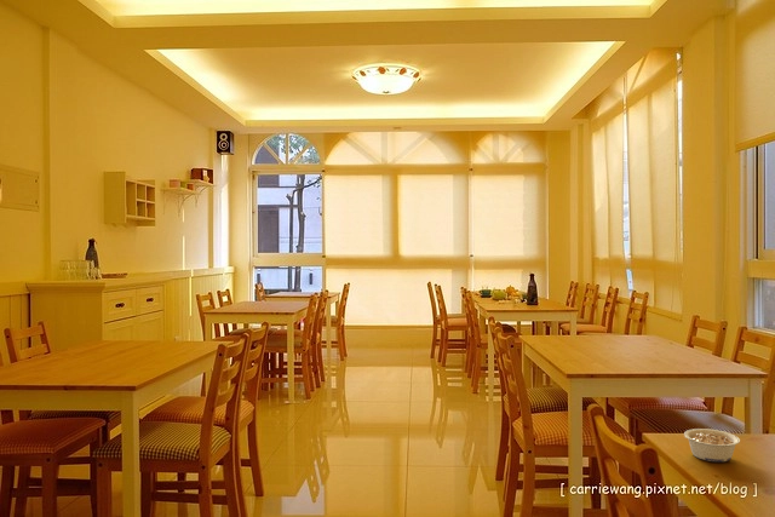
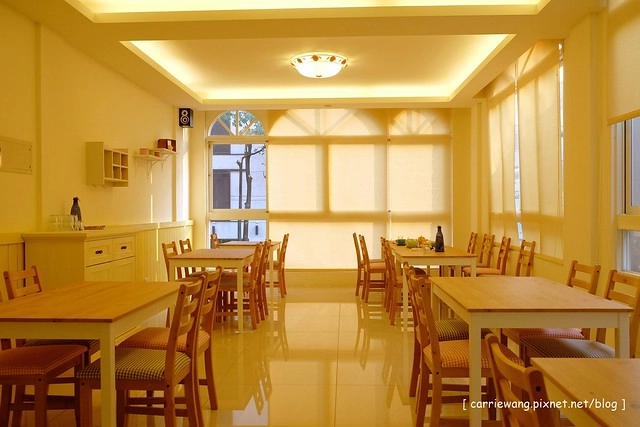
- legume (711, 444)
